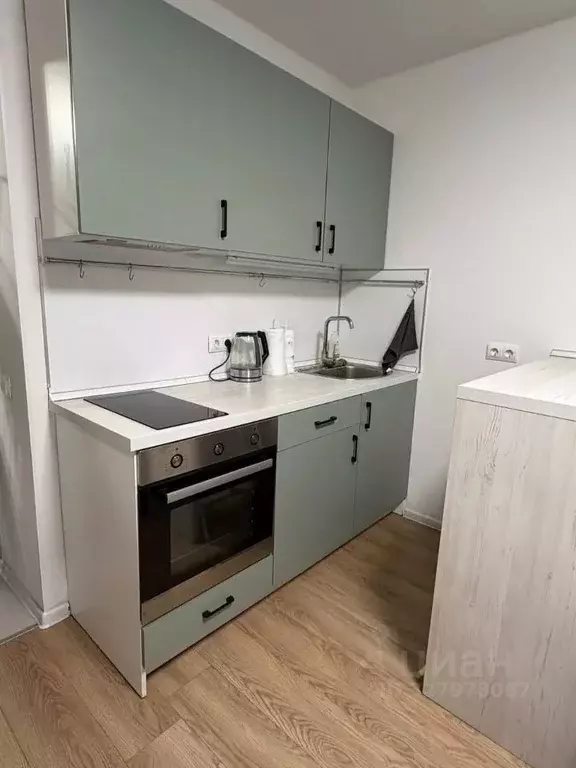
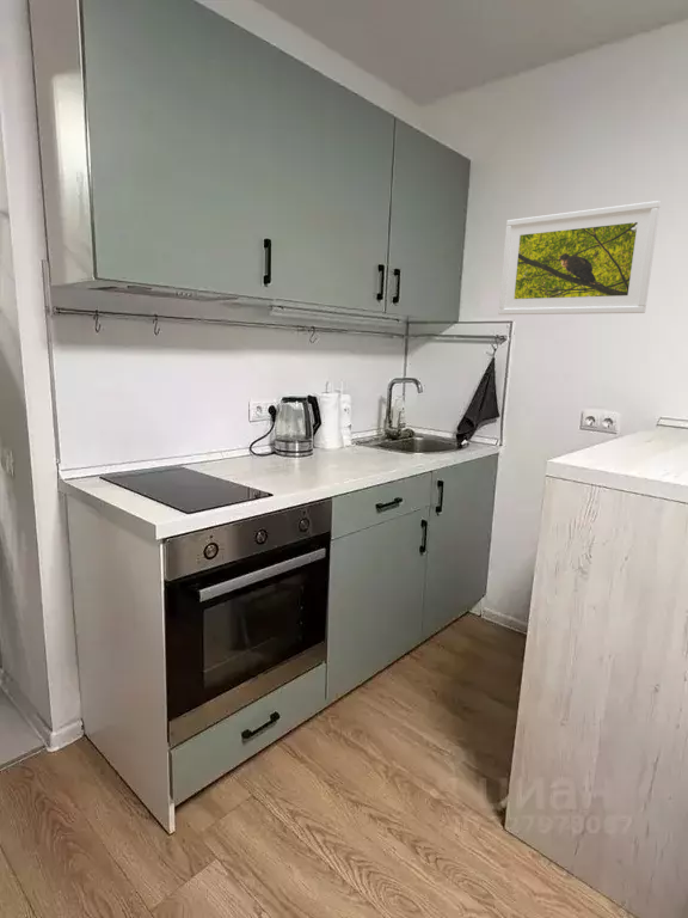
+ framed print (571, 263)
